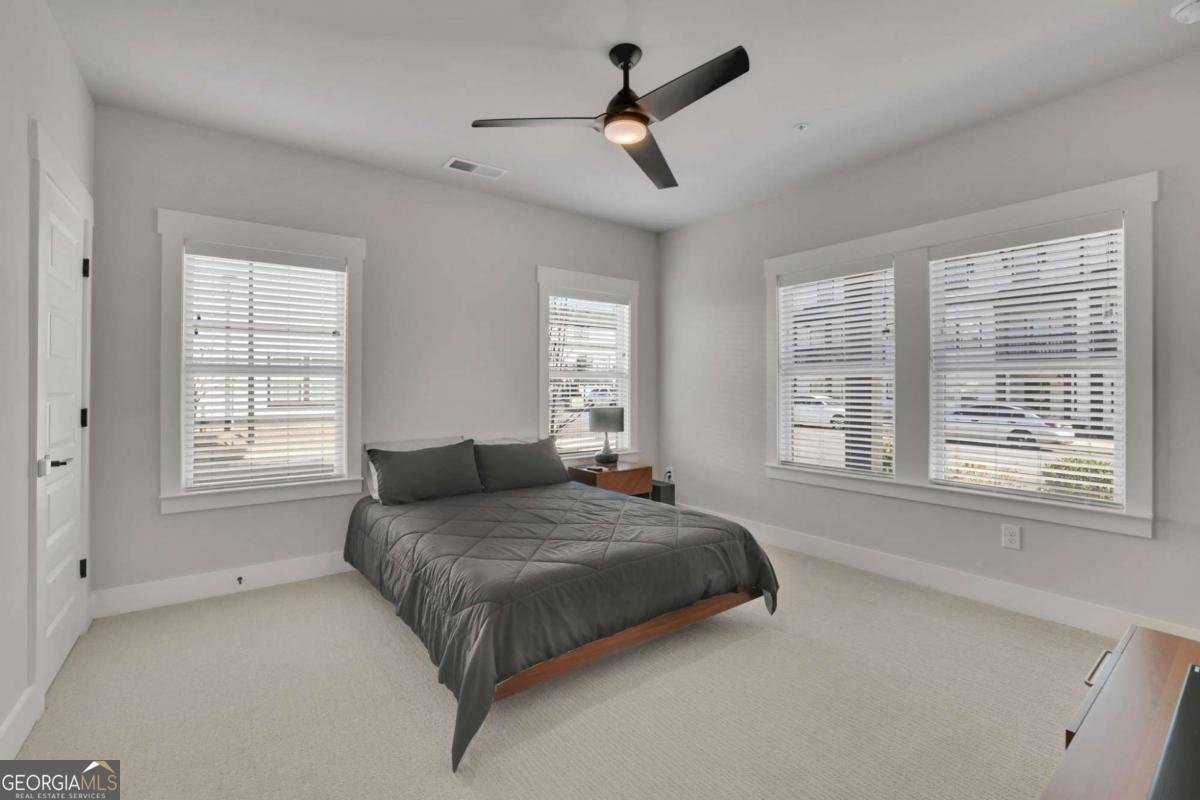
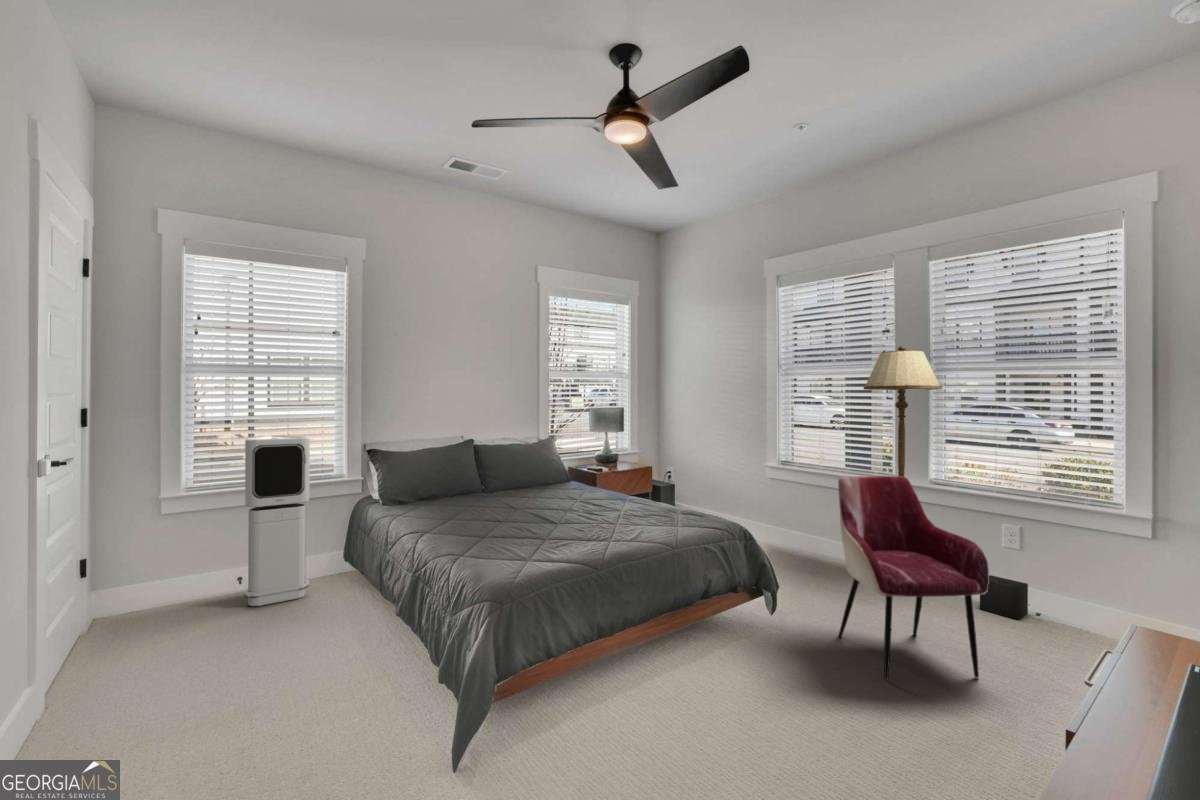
+ air purifier (275, 515)
+ speaker (997, 594)
+ armchair (900, 569)
+ floor lamp (901, 466)
